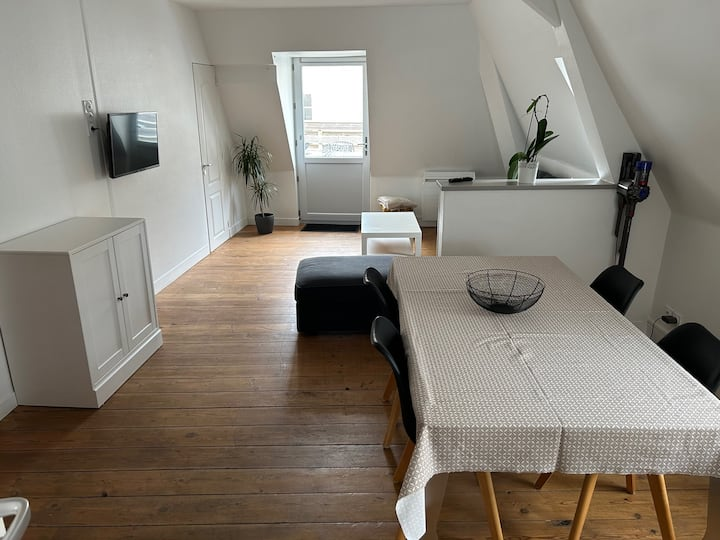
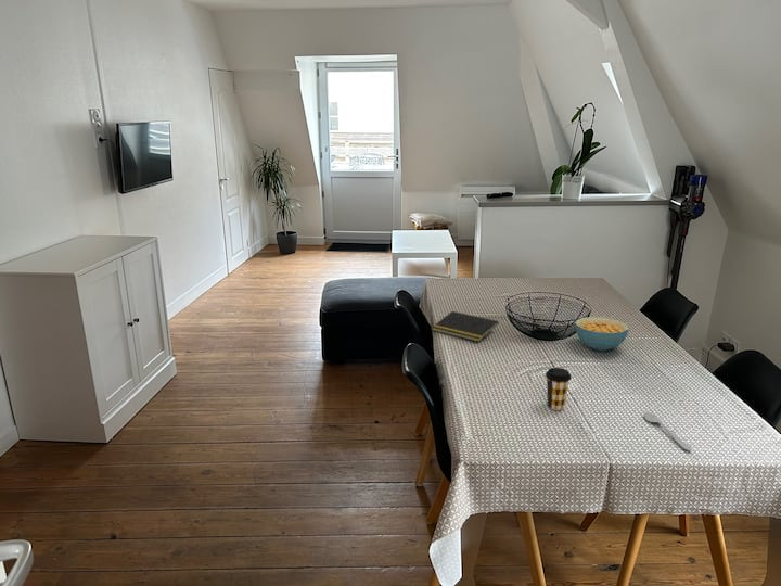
+ notepad (464, 326)
+ cereal bowl (600, 336)
+ coffee cup (556, 388)
+ spoon (667, 430)
